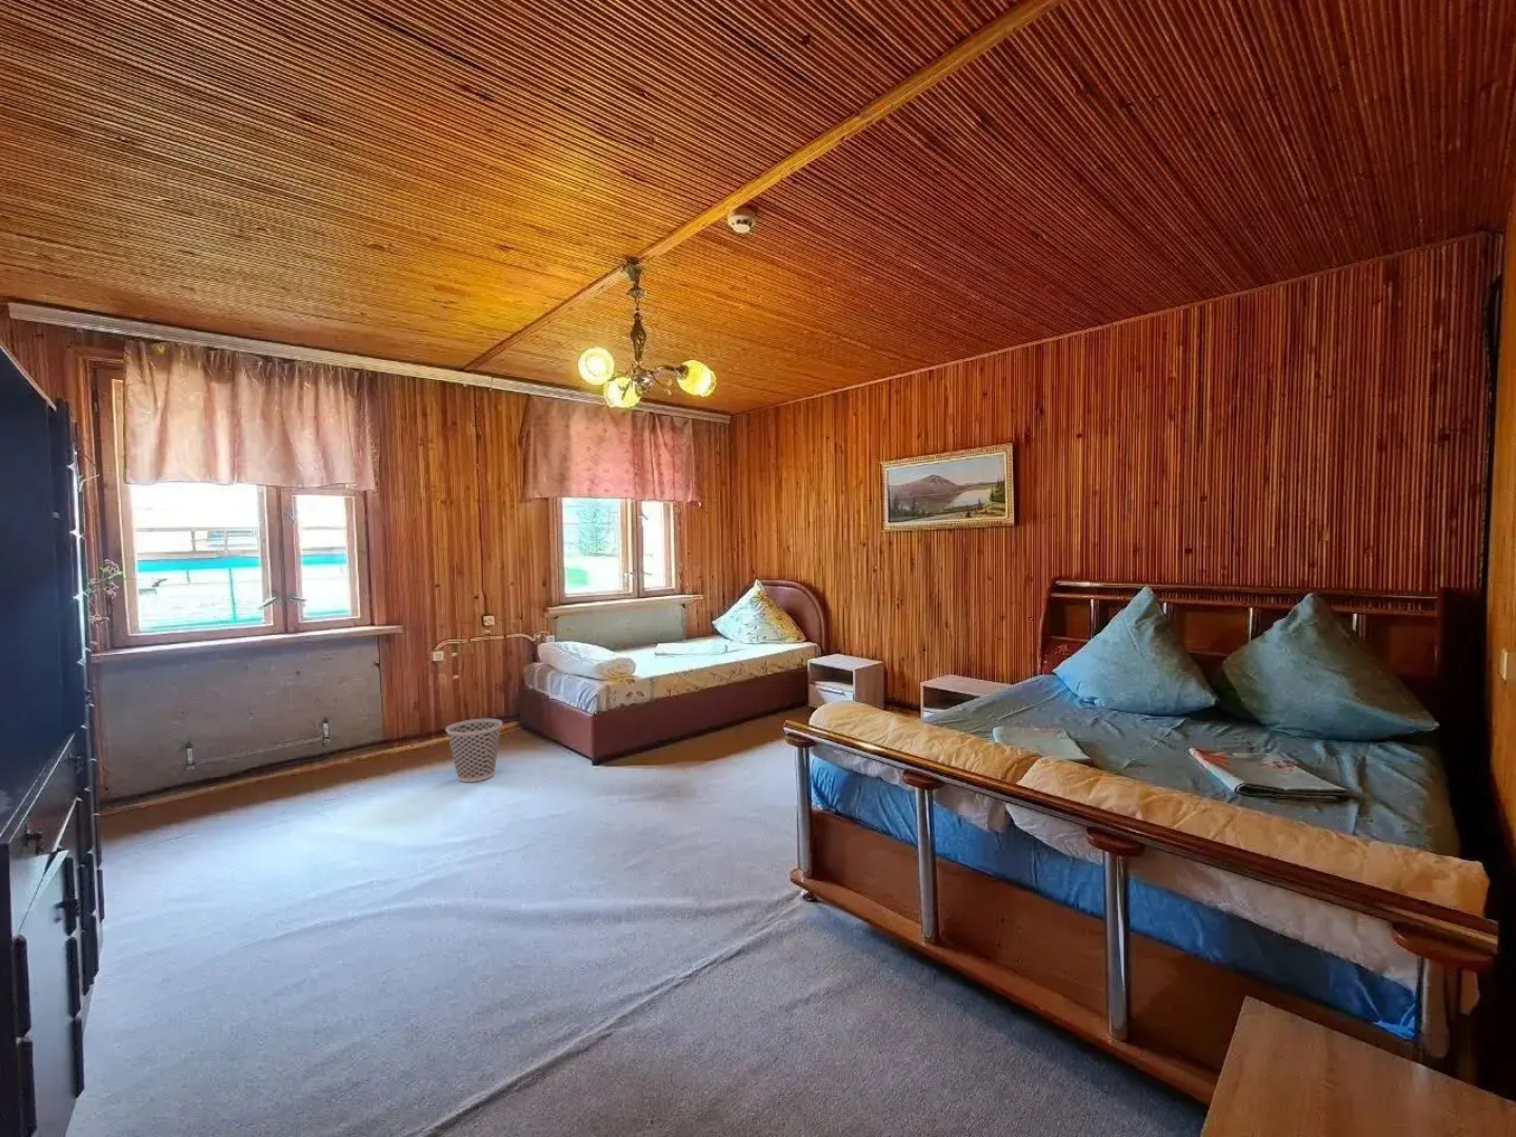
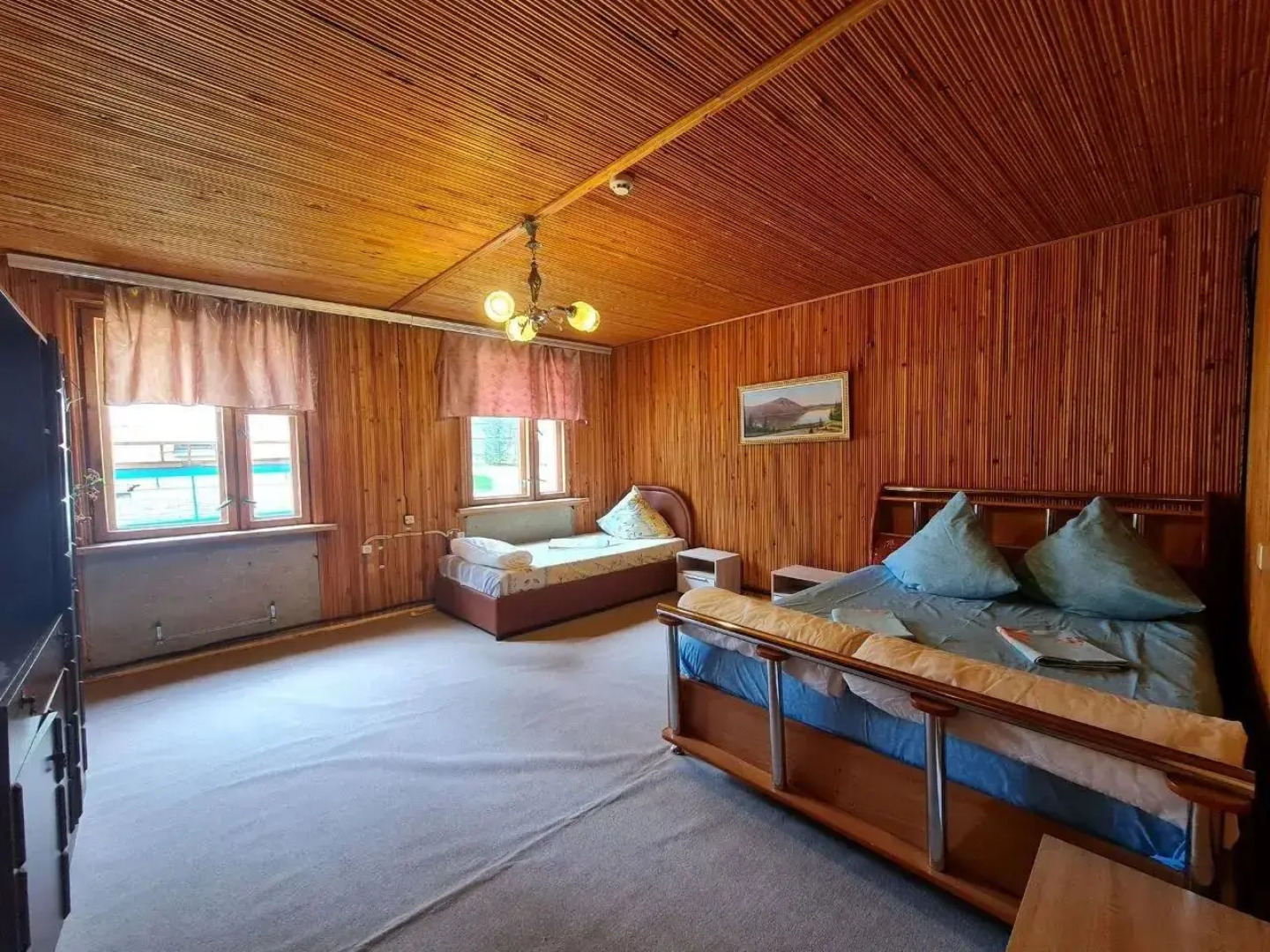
- wastebasket (475, 750)
